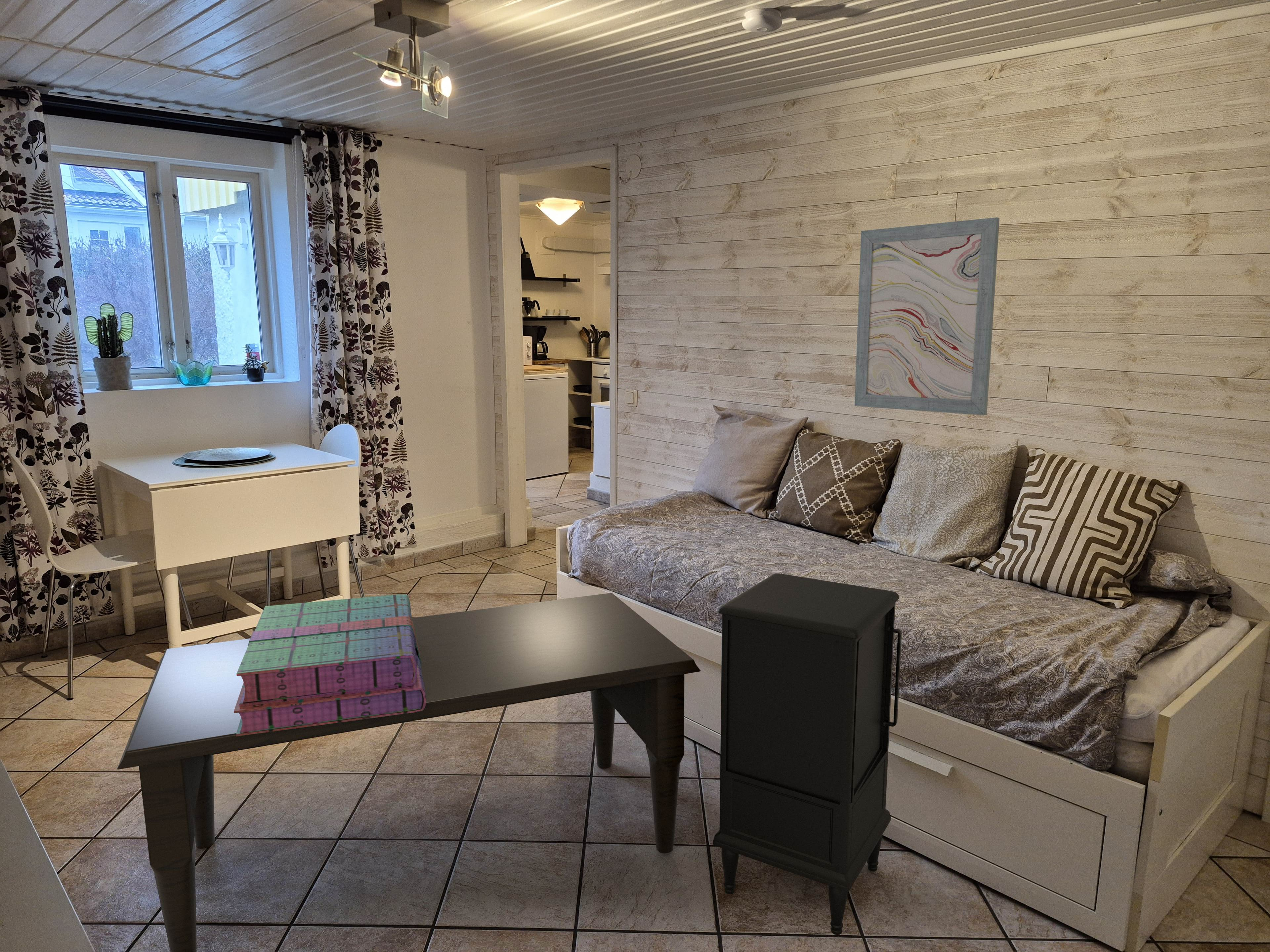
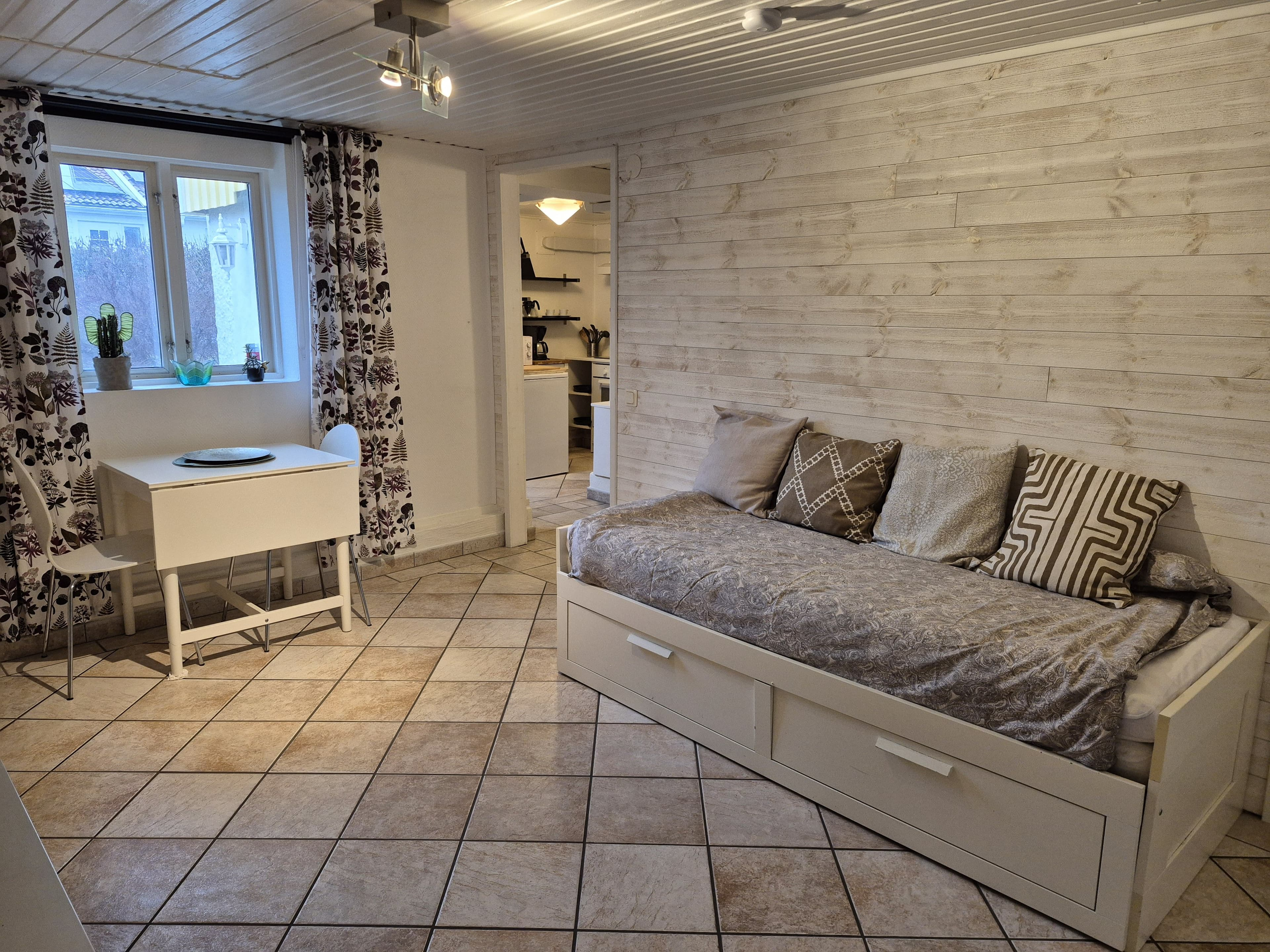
- coffee table (424, 719)
- wall art (921, 319)
- nightstand (808, 743)
- books (336, 653)
